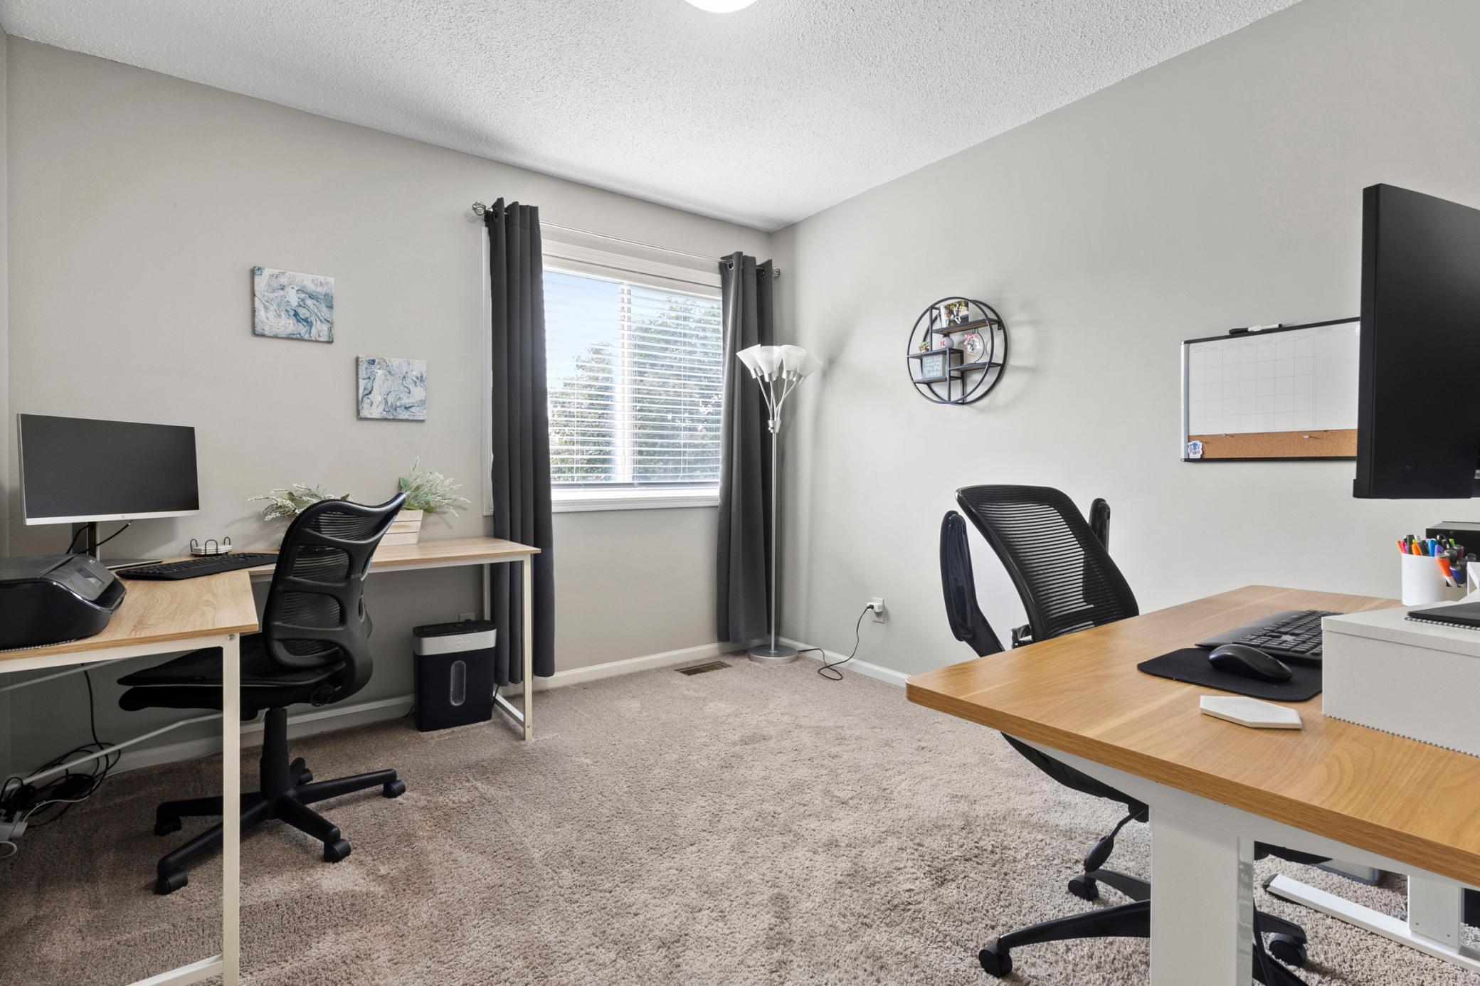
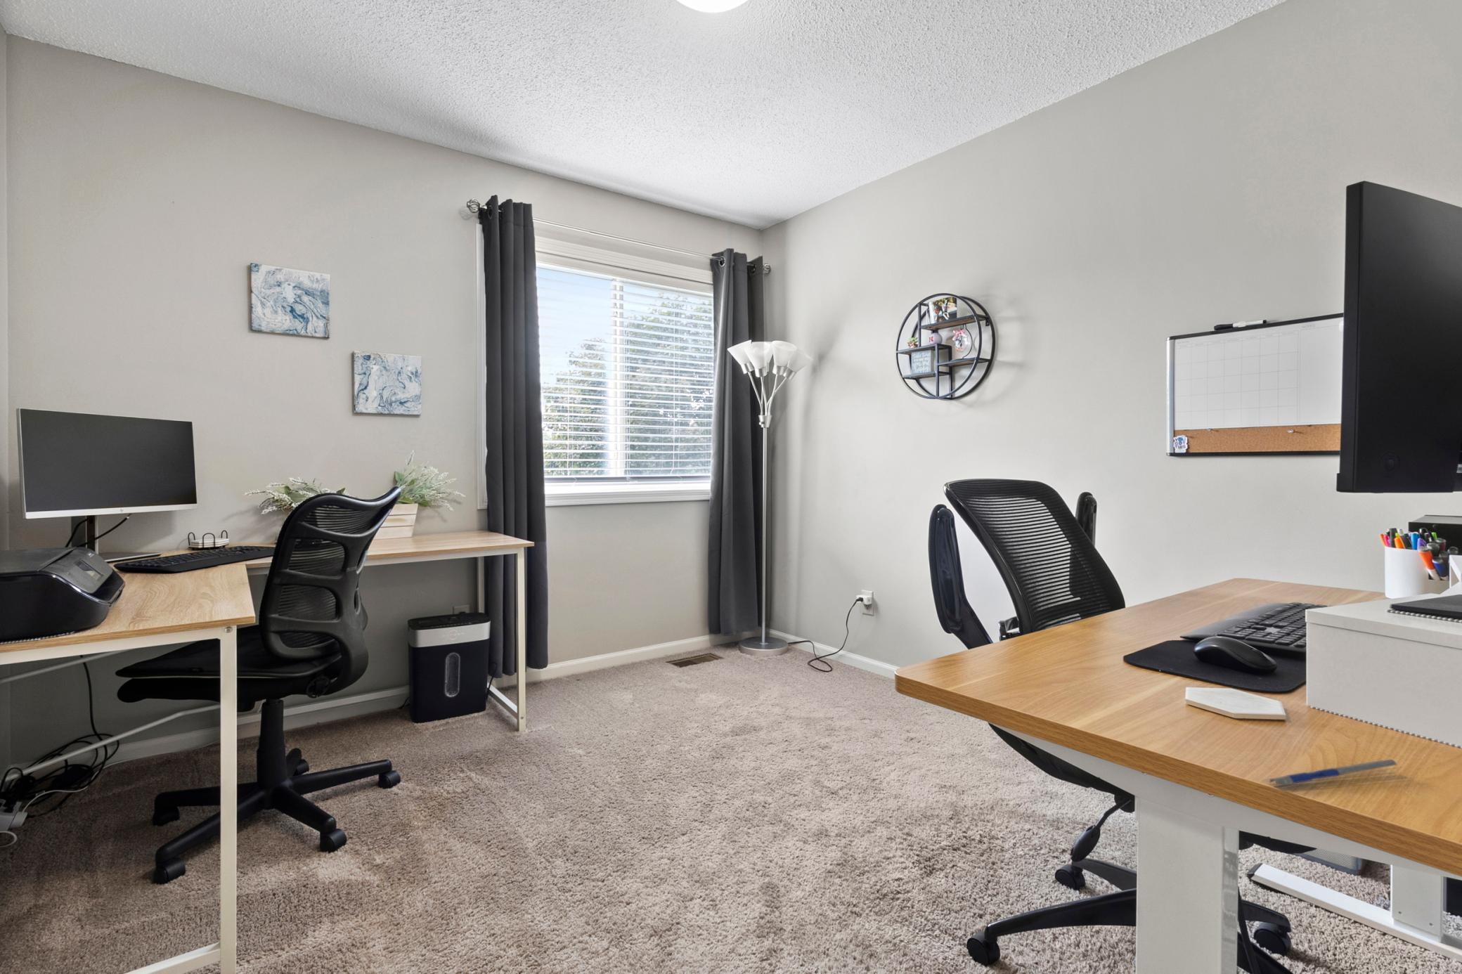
+ pen (1336, 771)
